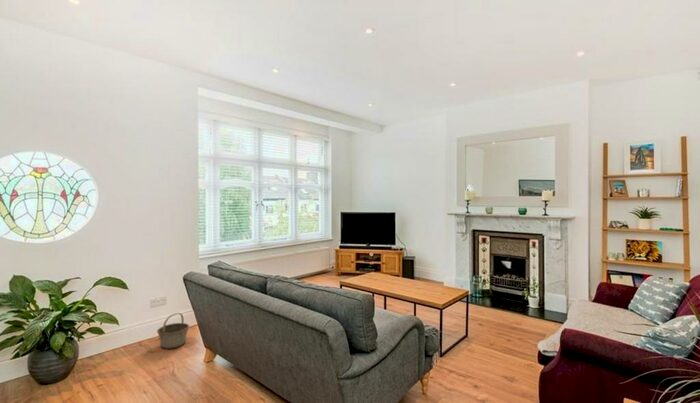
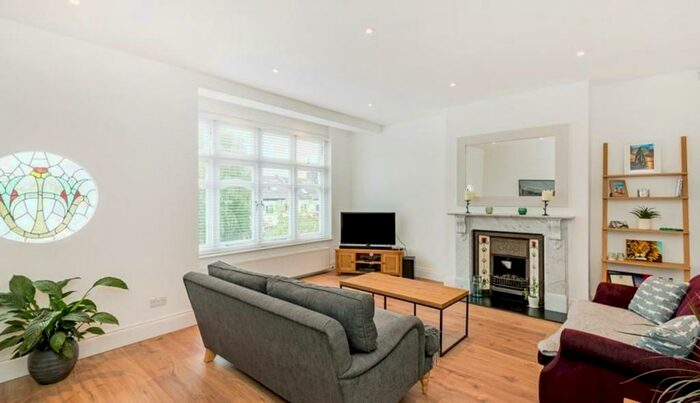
- basket (173, 329)
